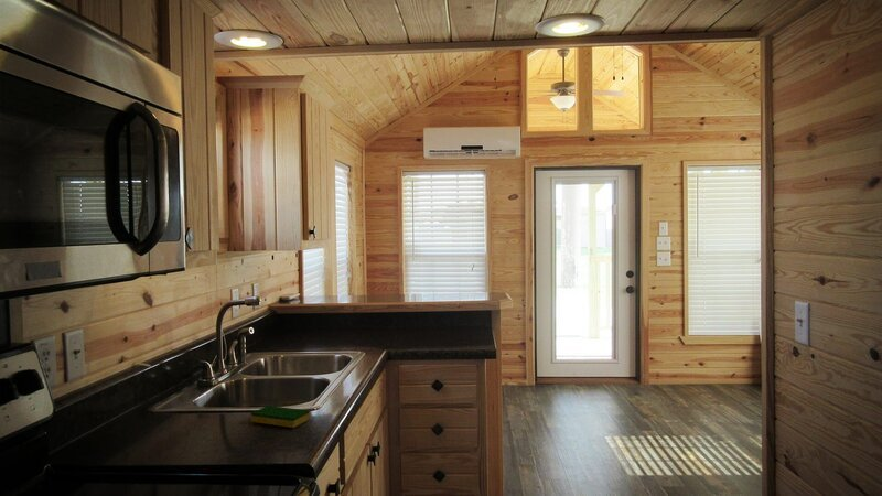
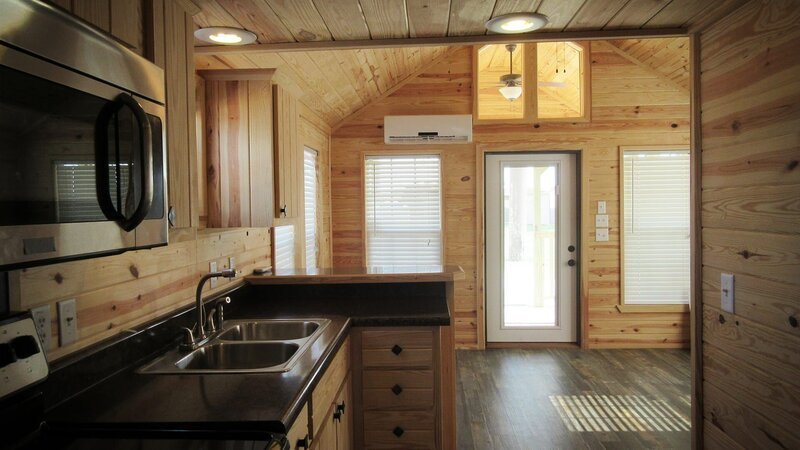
- dish sponge (280, 416)
